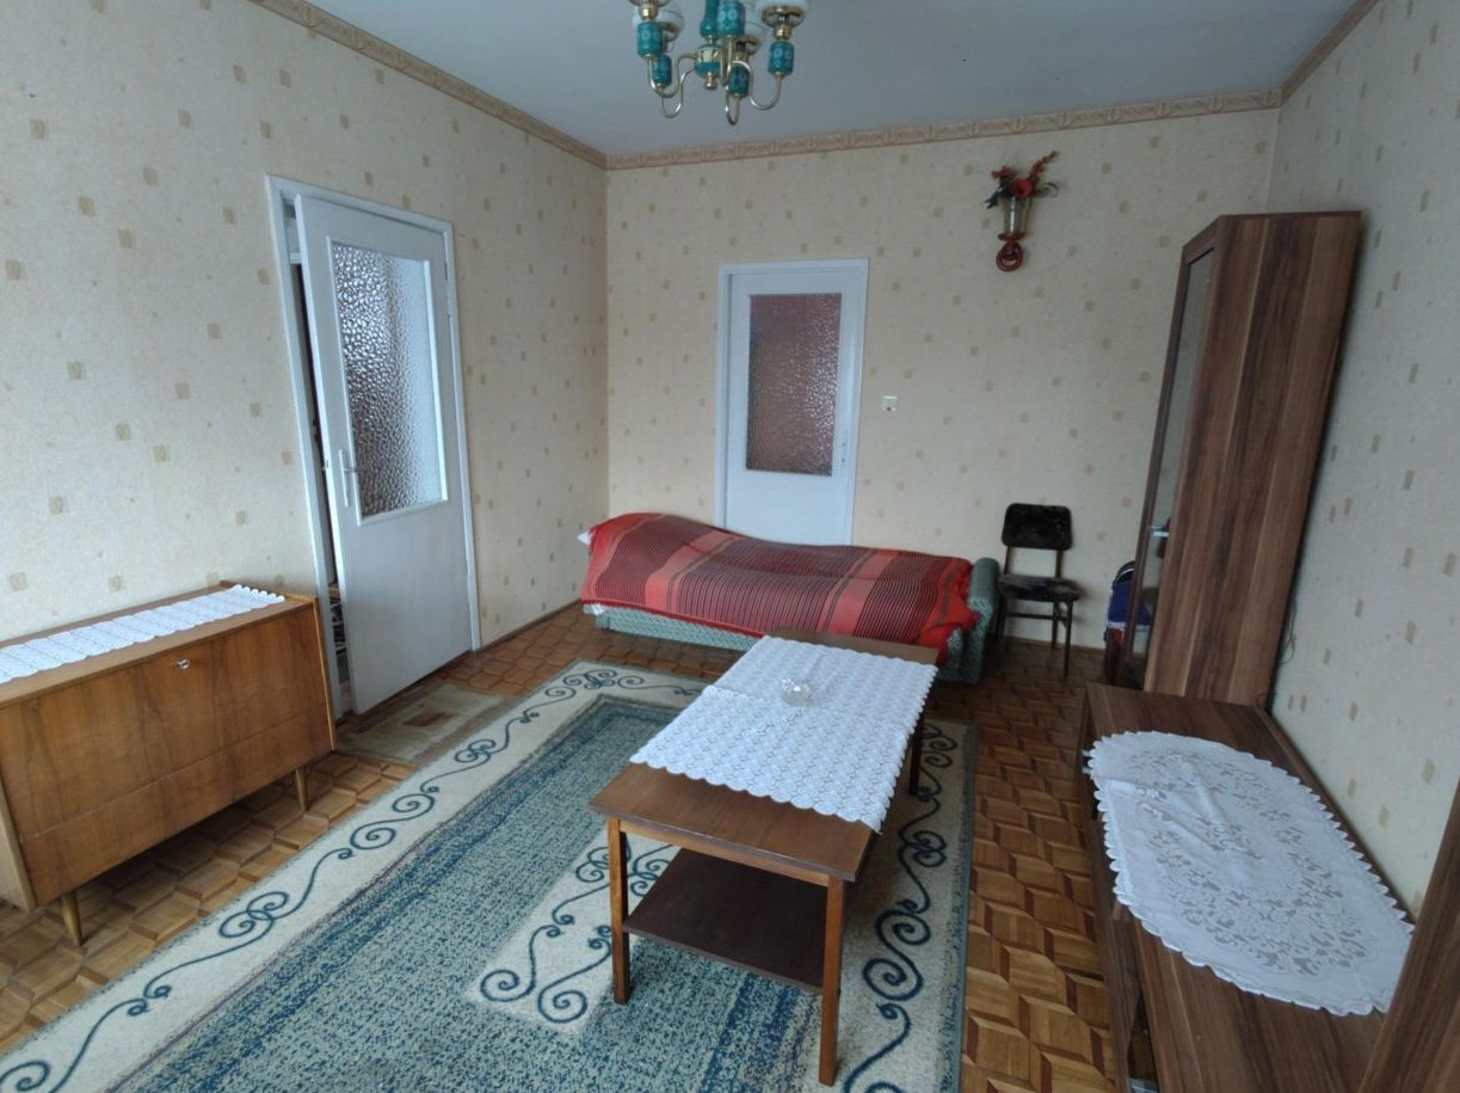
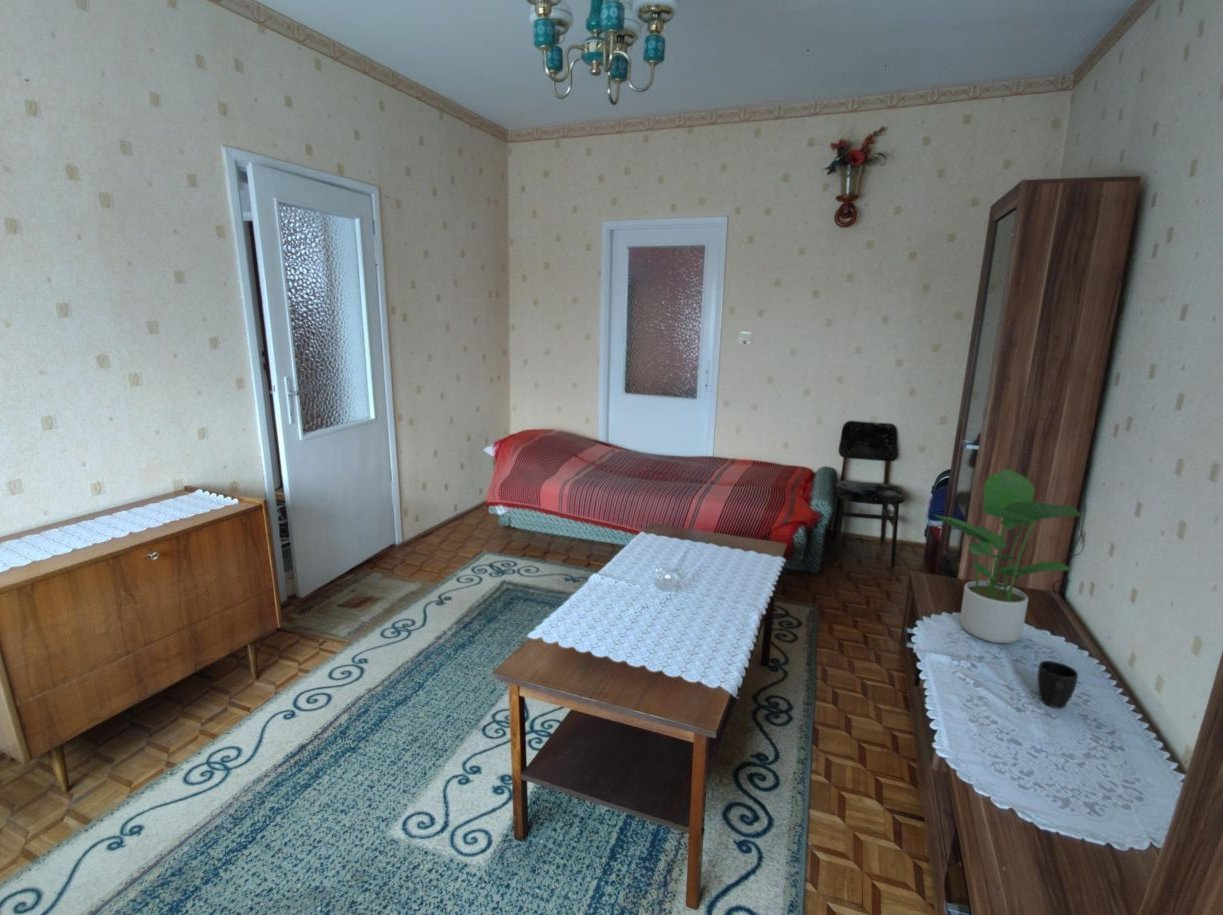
+ potted plant (994, 558)
+ mug (1055, 688)
